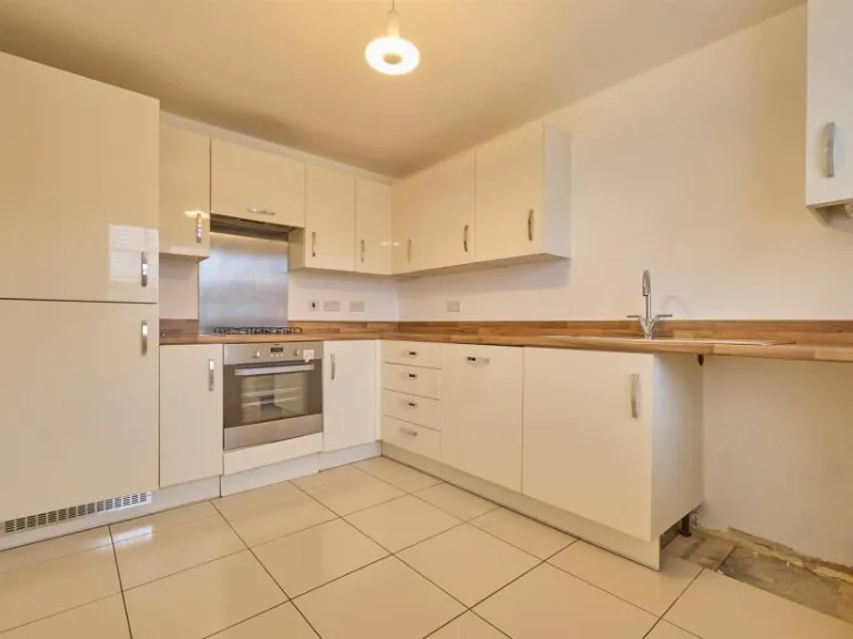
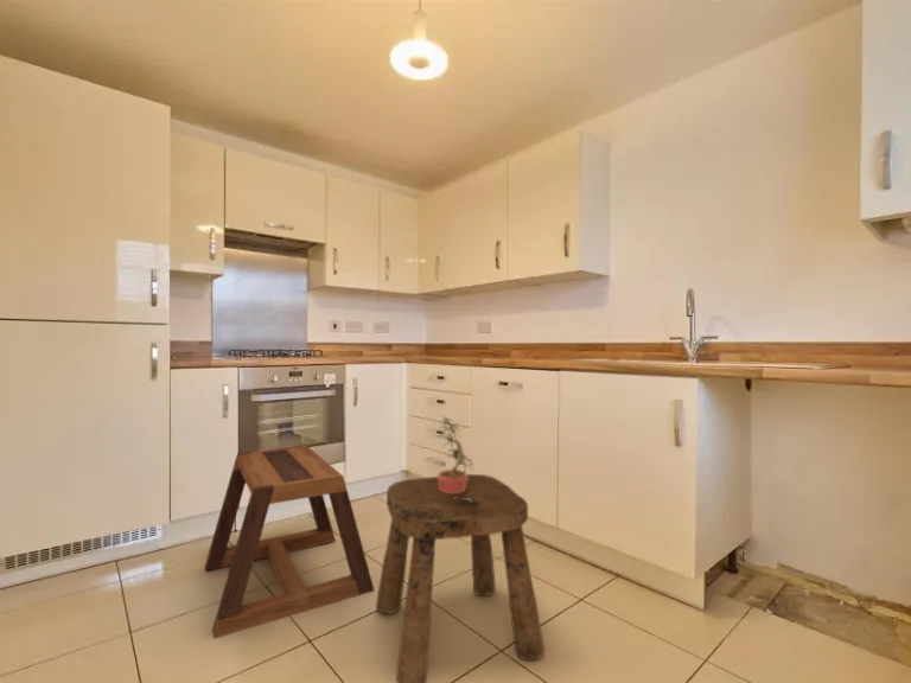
+ potted plant (453, 457)
+ stool (472, 561)
+ stool (289, 534)
